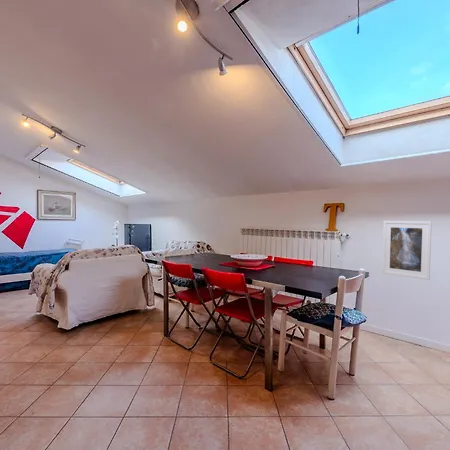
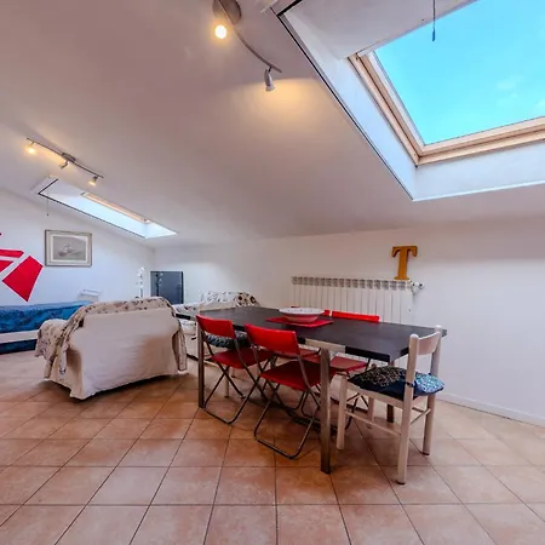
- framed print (405, 248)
